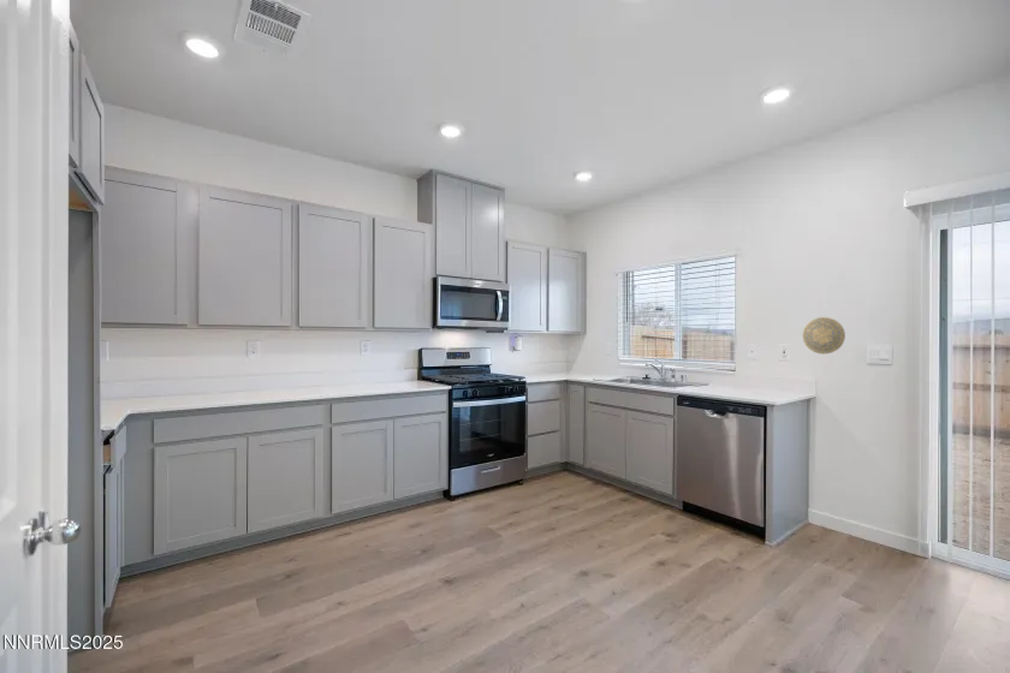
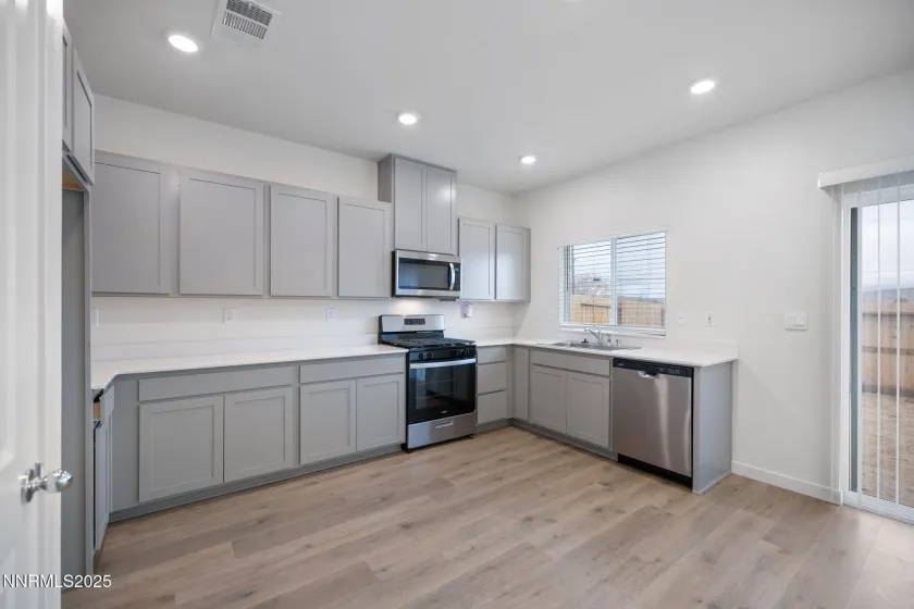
- decorative plate (822, 335)
